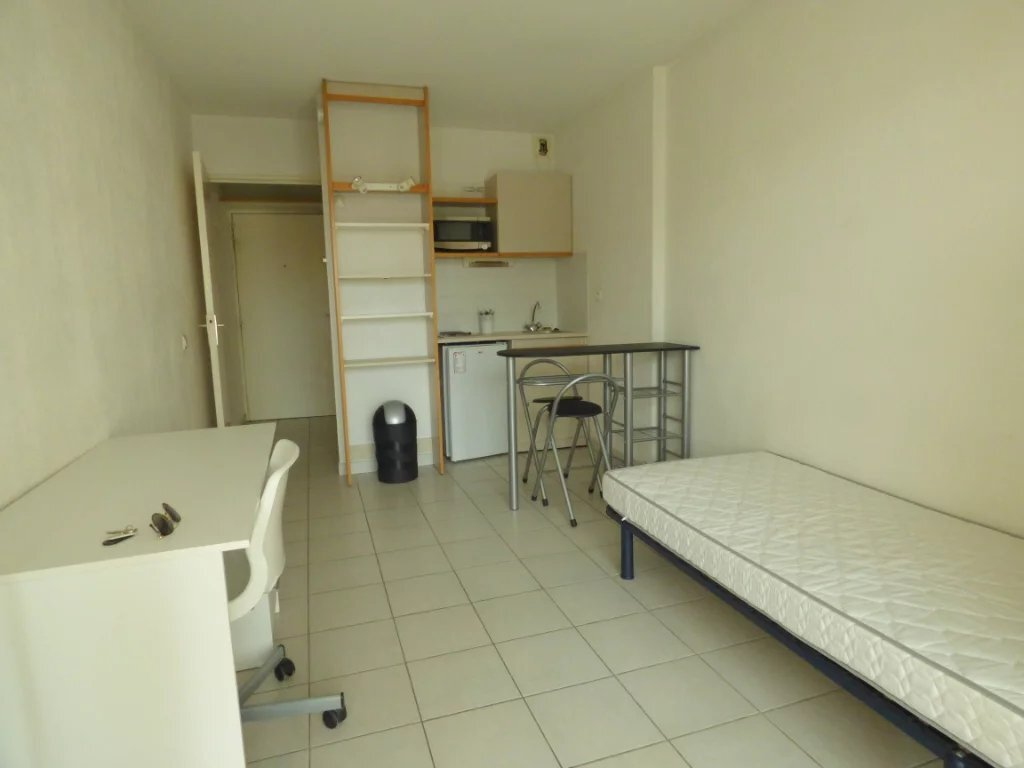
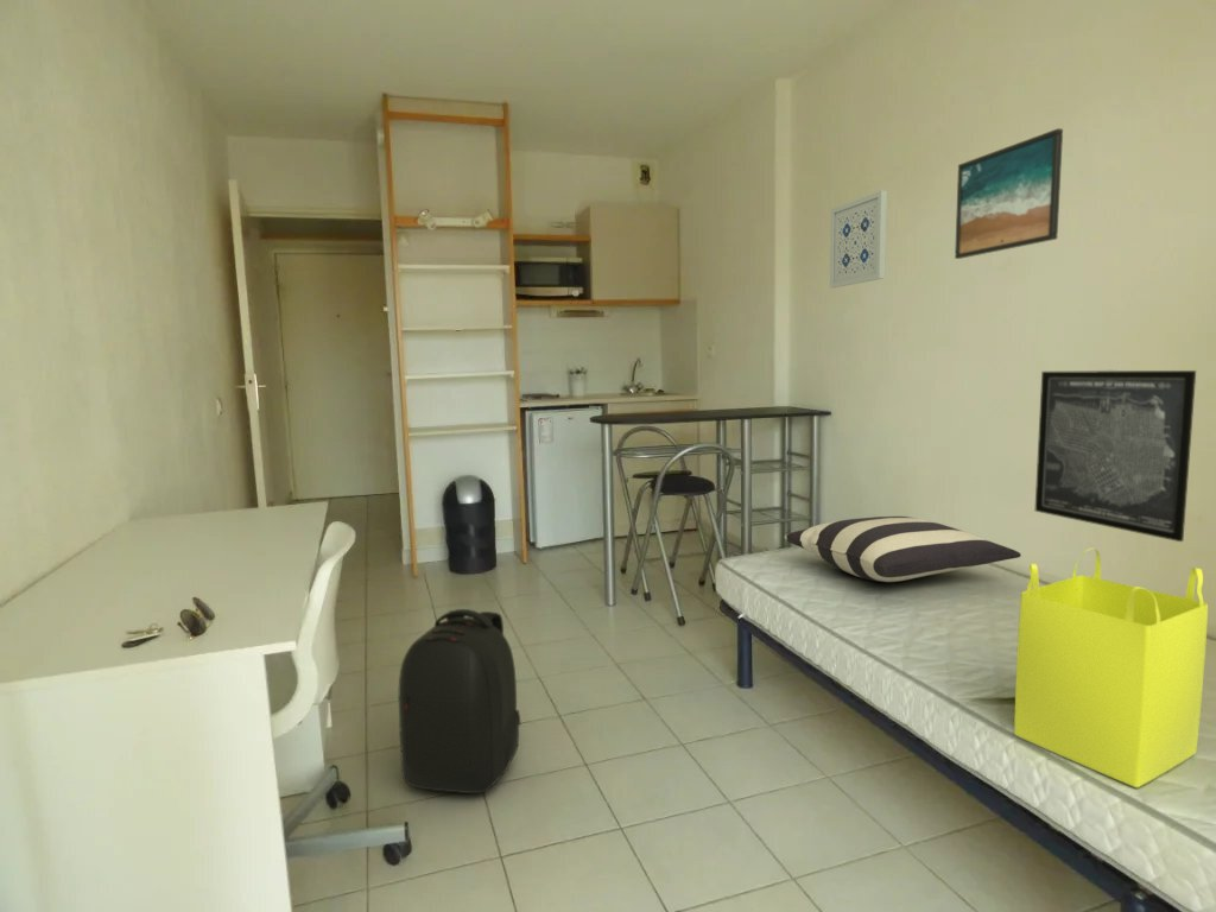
+ backpack (462, 692)
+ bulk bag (1108, 657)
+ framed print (1003, 198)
+ pillow (894, 546)
+ wall art (856, 241)
+ wall art (1106, 449)
